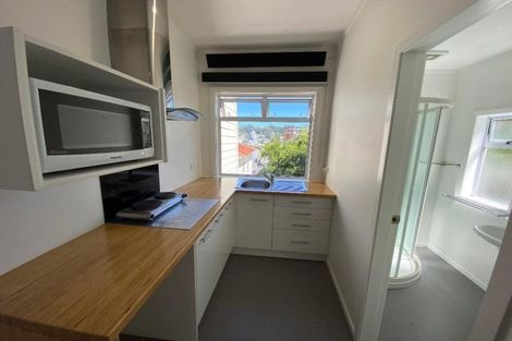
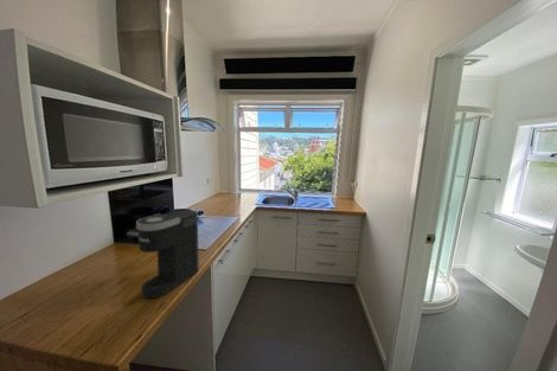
+ coffee maker (171, 248)
